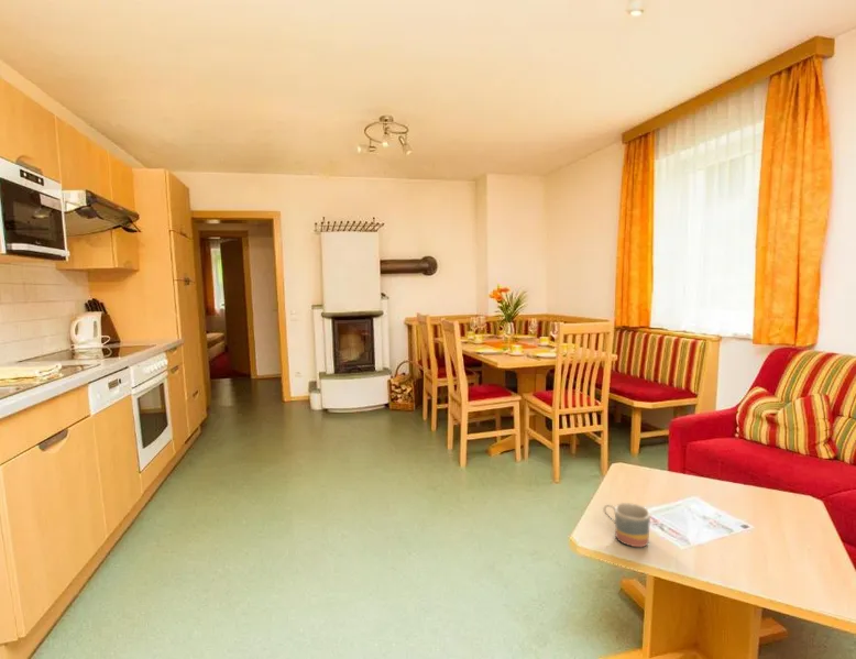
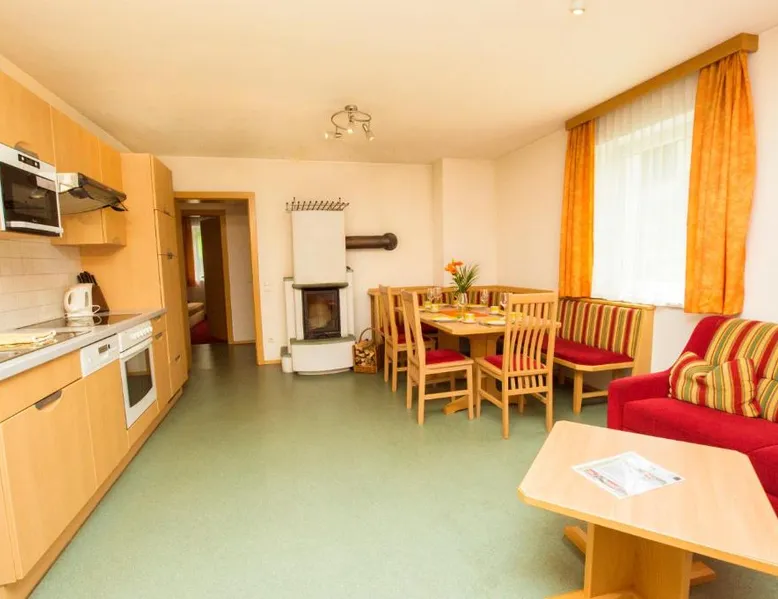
- mug (625, 523)
